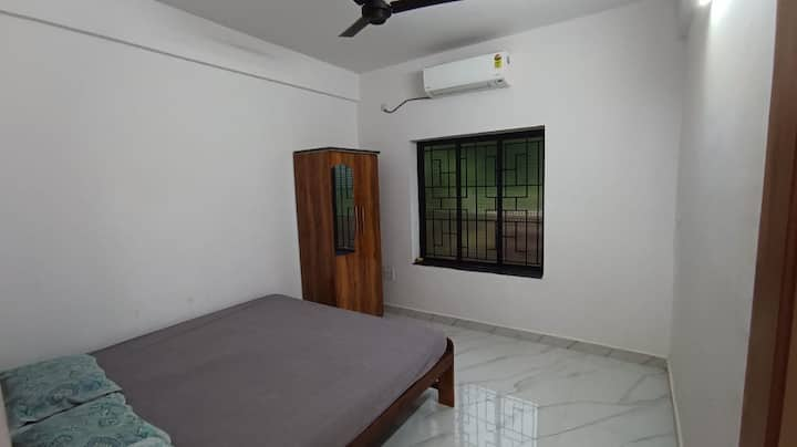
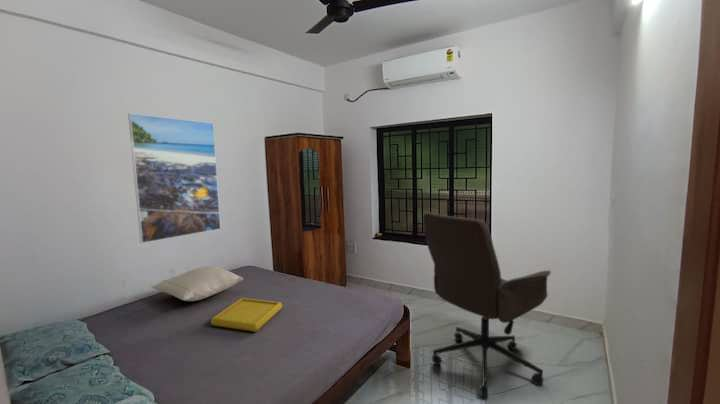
+ serving tray (248, 313)
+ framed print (179, 178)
+ pillow (198, 283)
+ office chair (483, 290)
